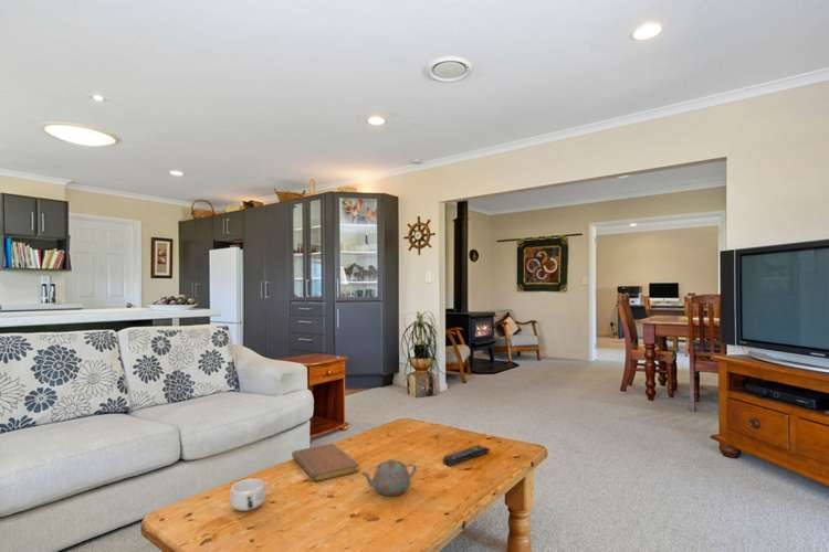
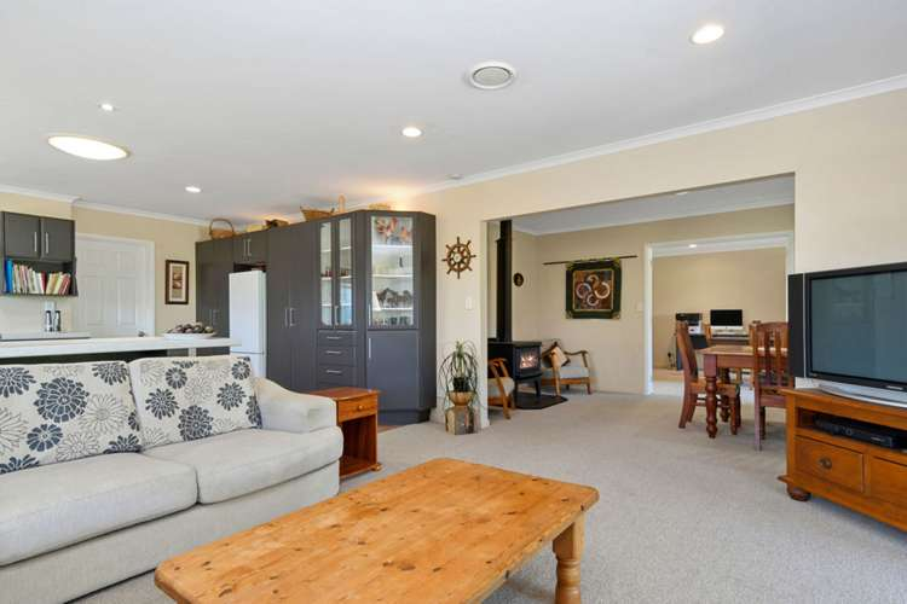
- remote control (466, 454)
- notebook (324, 460)
- mug (251, 493)
- teapot (389, 475)
